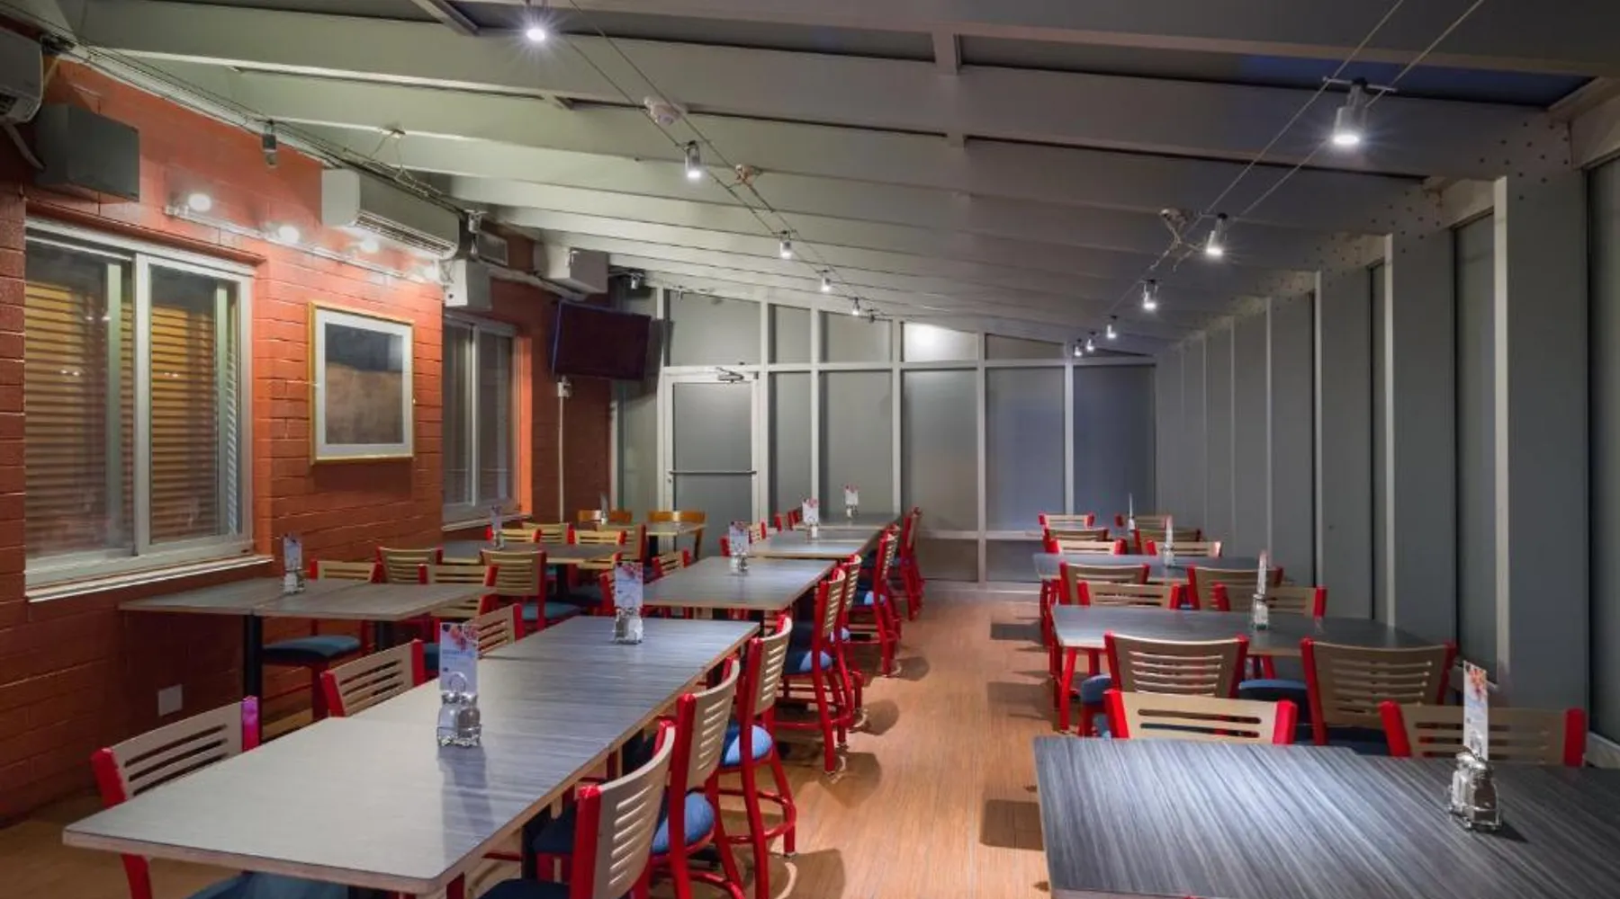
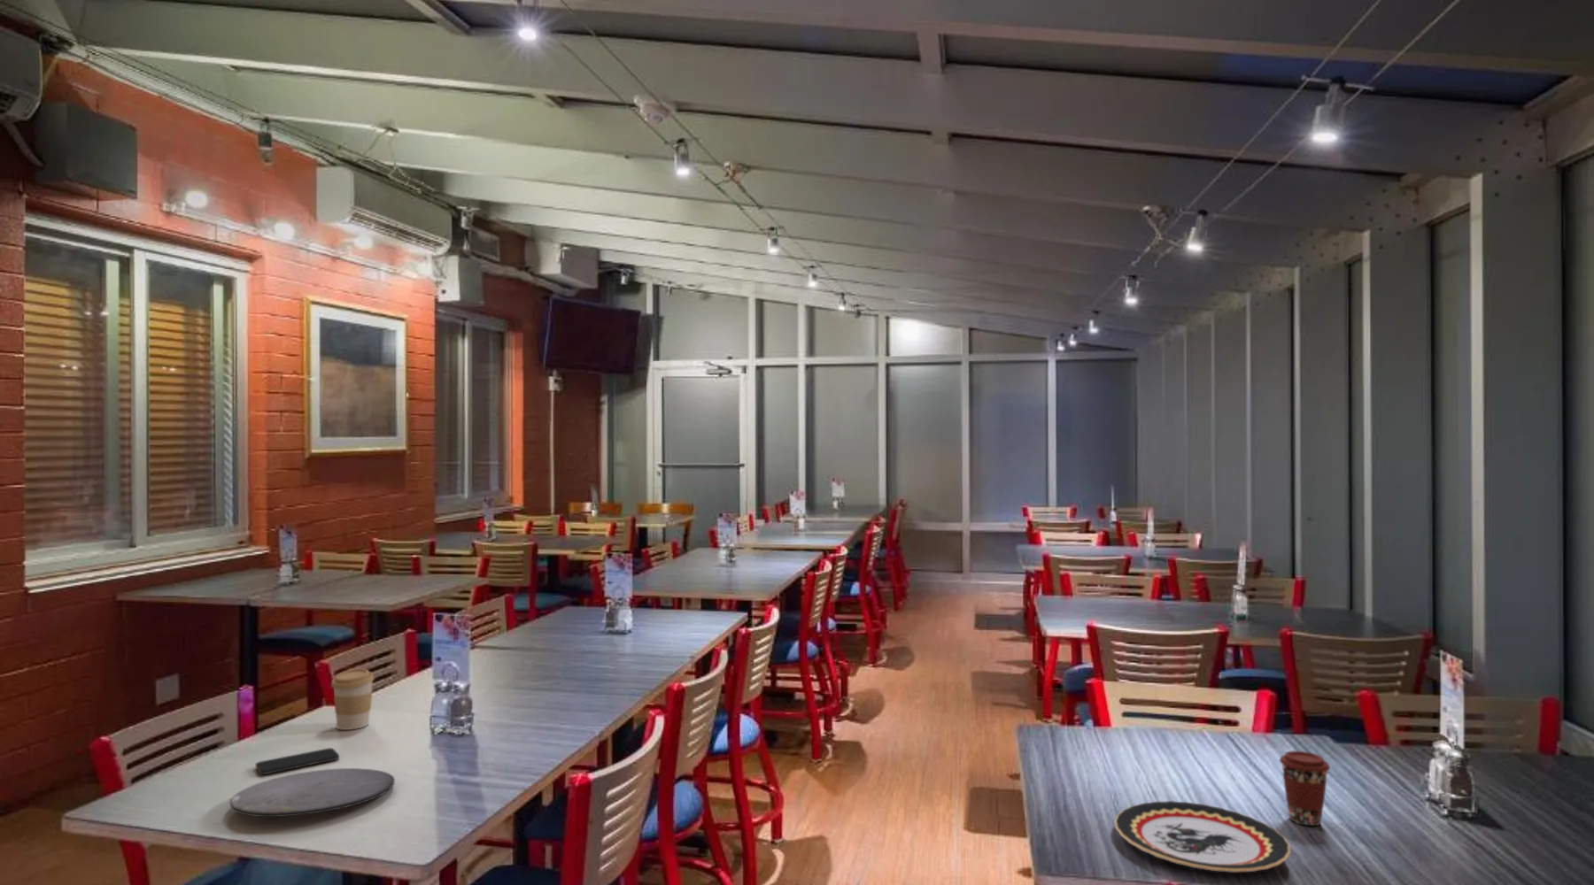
+ smartphone (298, 761)
+ plate (1199, 838)
+ coffee cup (1304, 788)
+ coffee cup (352, 699)
+ plate (315, 790)
